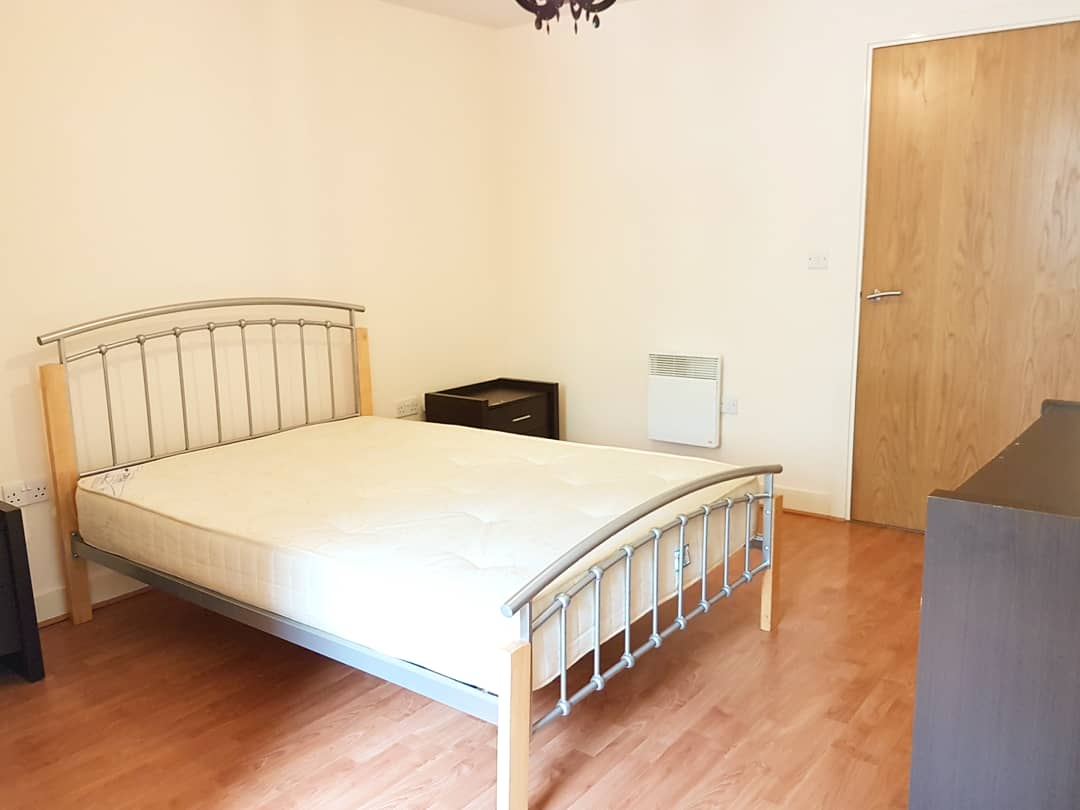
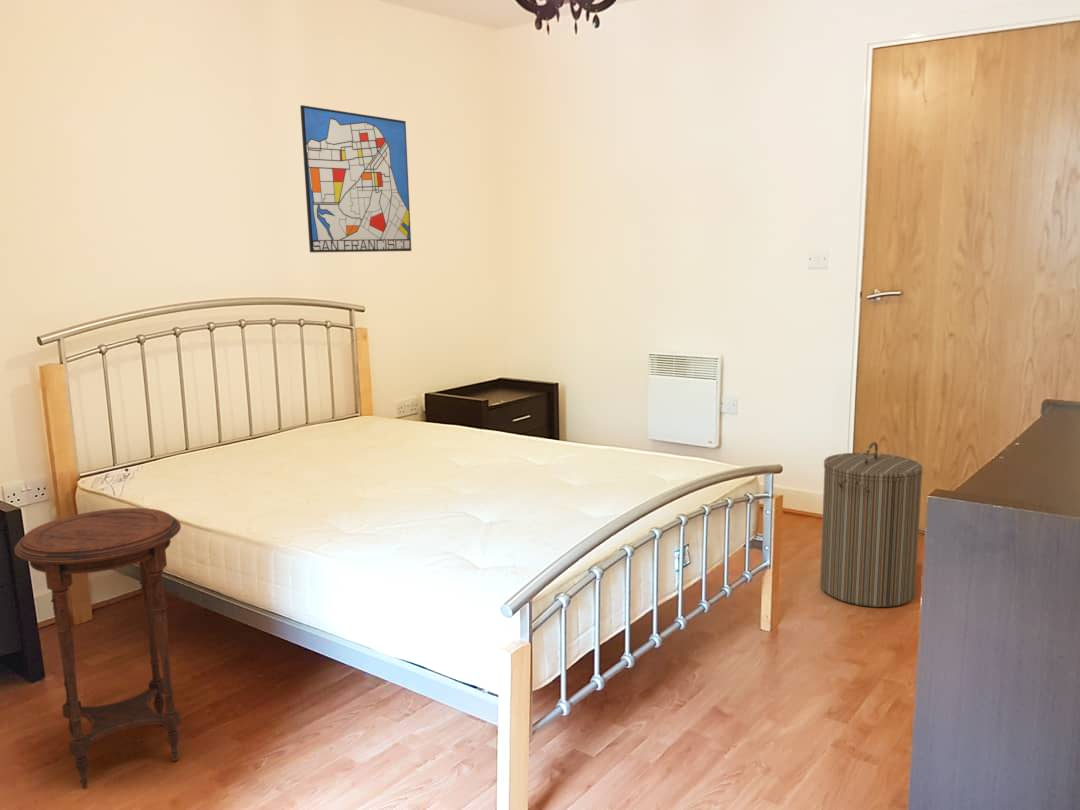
+ side table (148, 637)
+ laundry hamper (870, 517)
+ wall art (360, 183)
